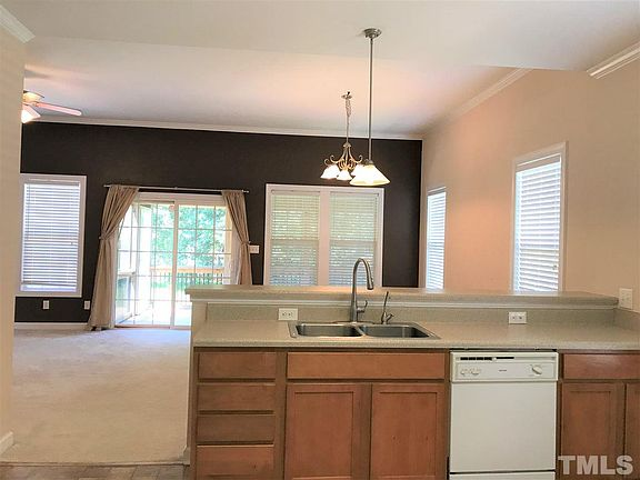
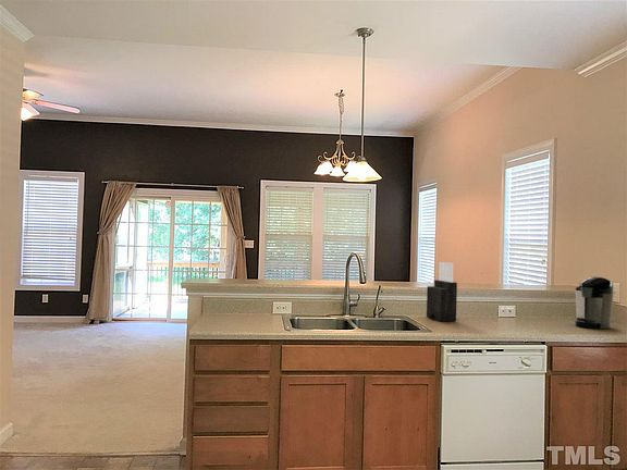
+ knife block (440, 290)
+ coffee maker (586, 300)
